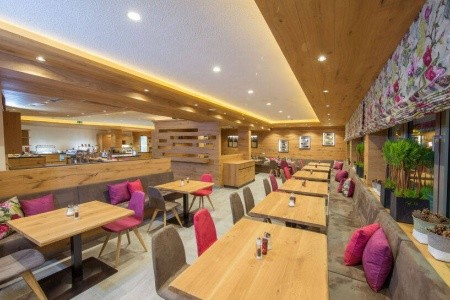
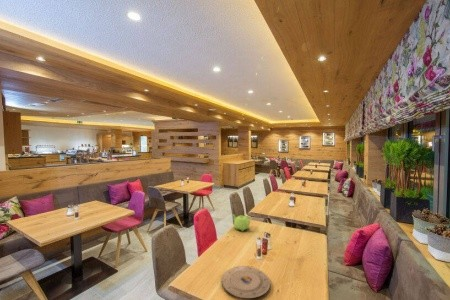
+ teapot (242, 221)
+ plate (245, 281)
